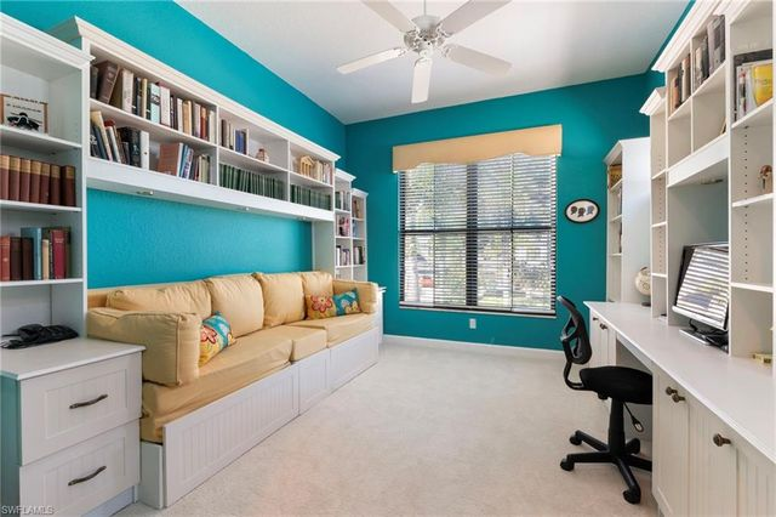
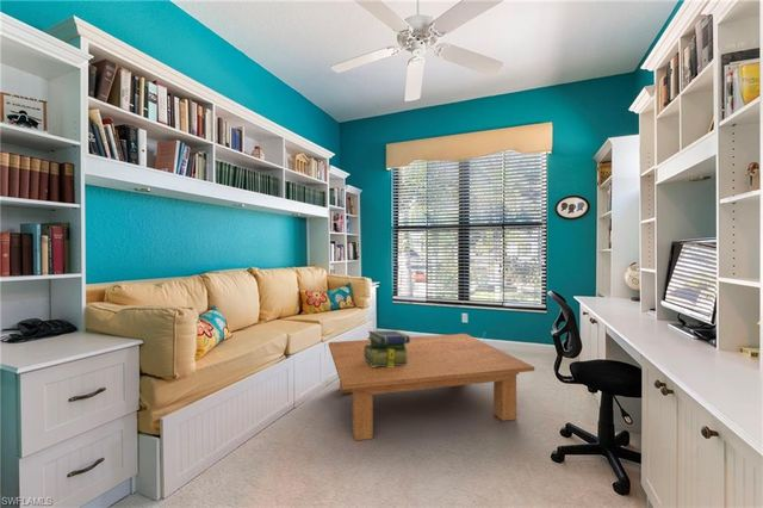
+ coffee table (418, 377)
+ stack of books (386, 346)
